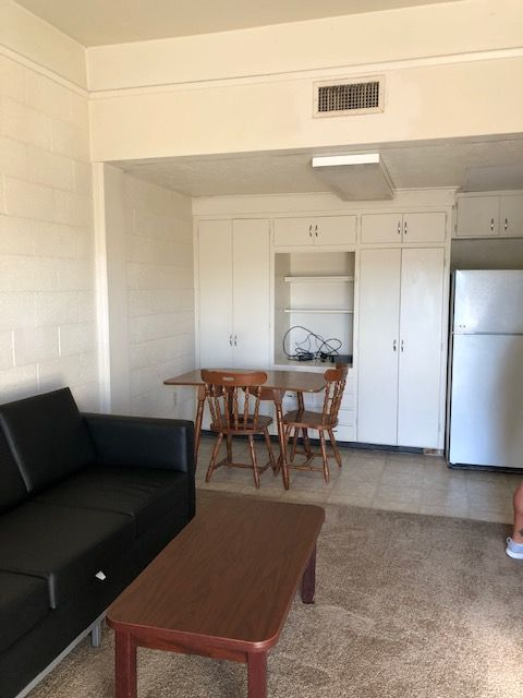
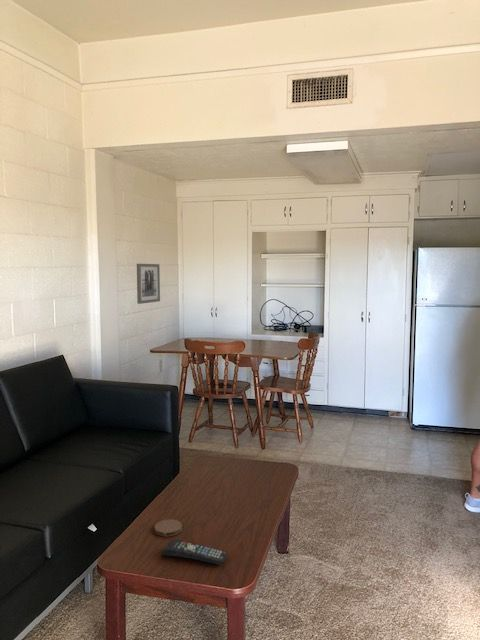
+ remote control (194, 552)
+ coaster (168, 527)
+ wall art (148, 283)
